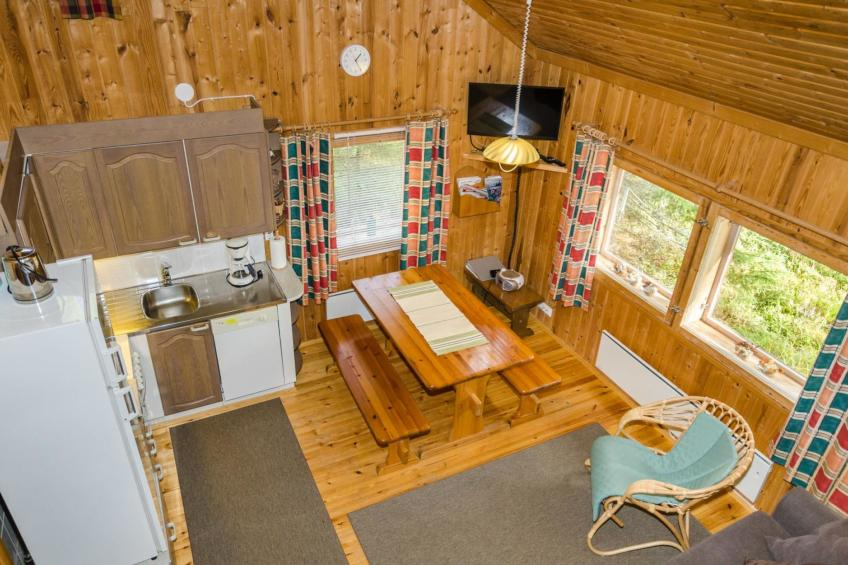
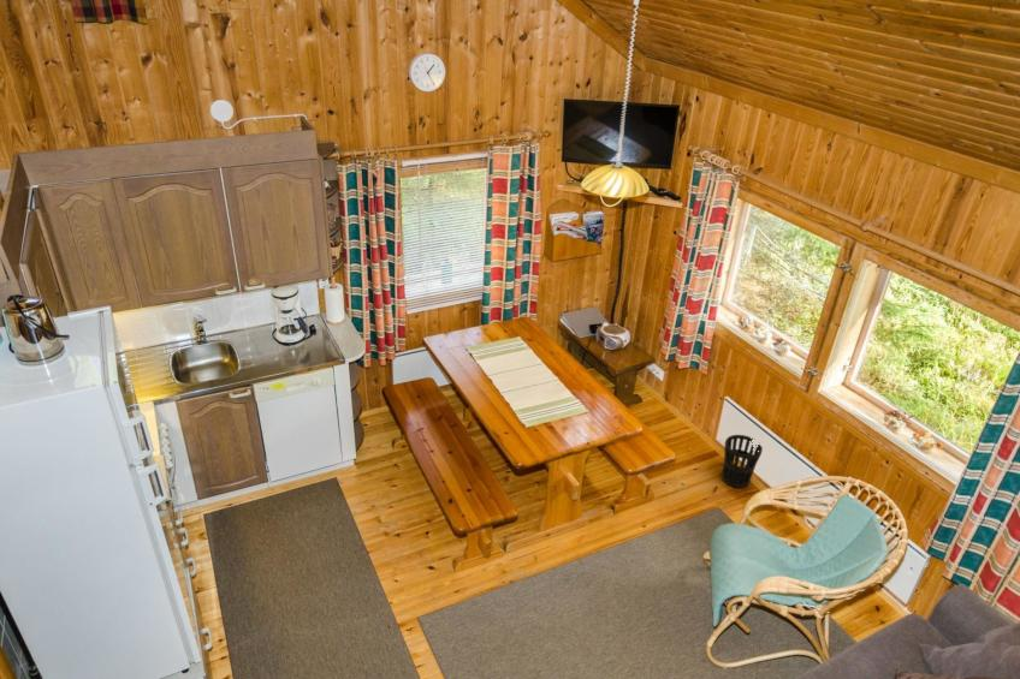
+ wastebasket (741, 461)
